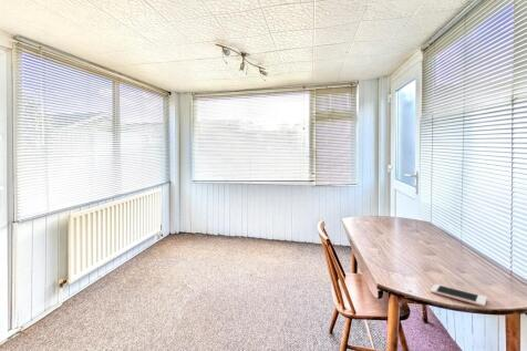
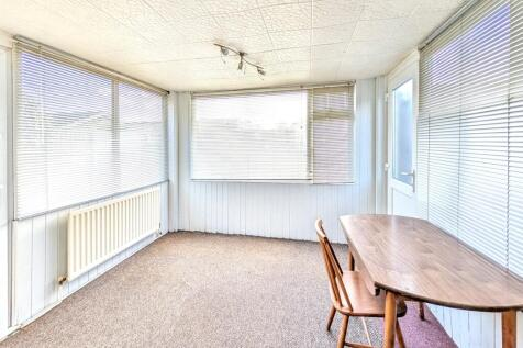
- cell phone (457, 295)
